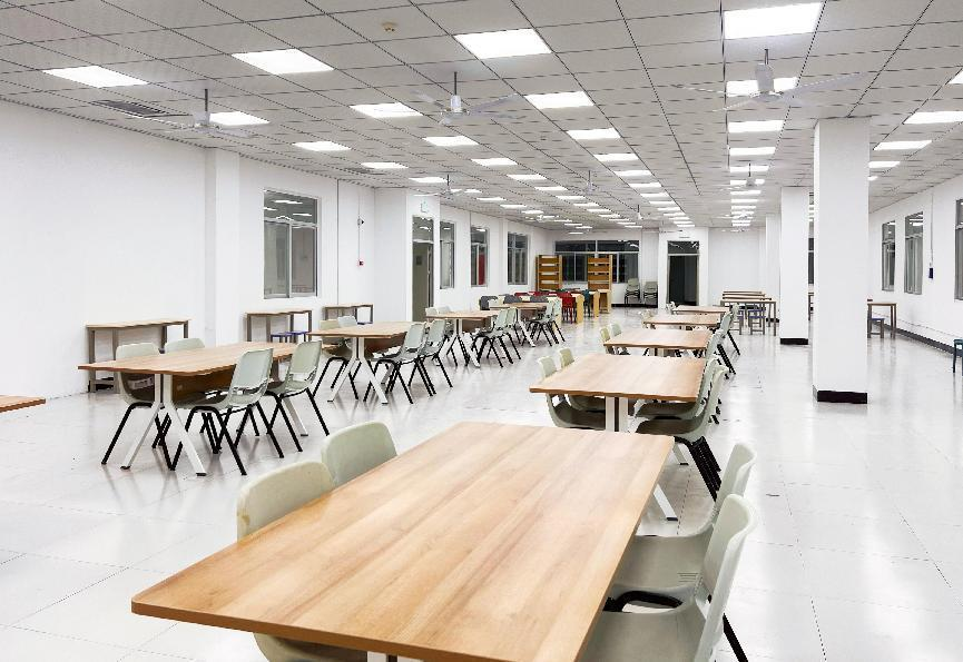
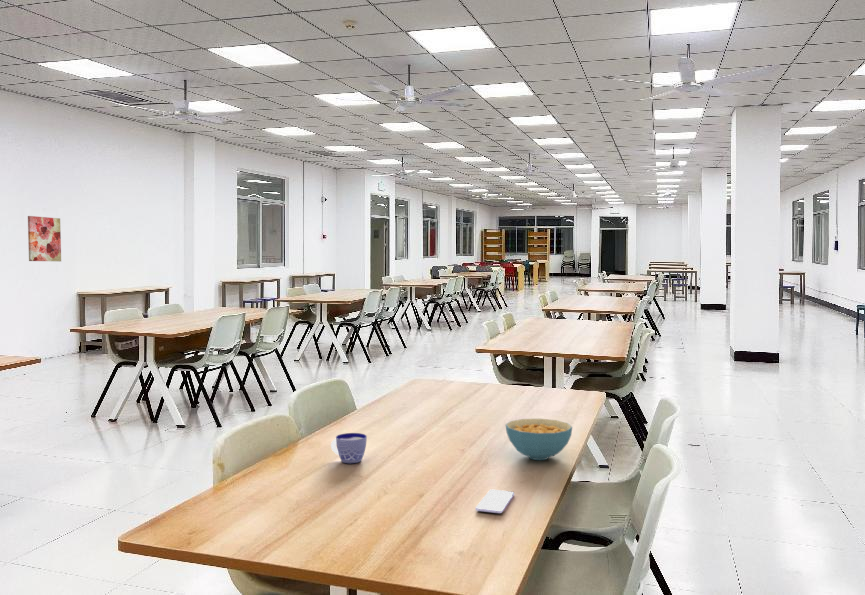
+ cereal bowl (538, 441)
+ smartphone (495, 500)
+ wall art (44, 239)
+ cup (347, 448)
